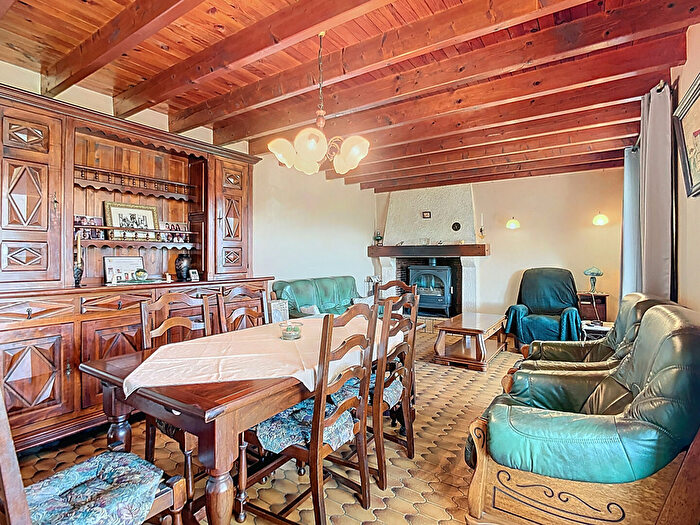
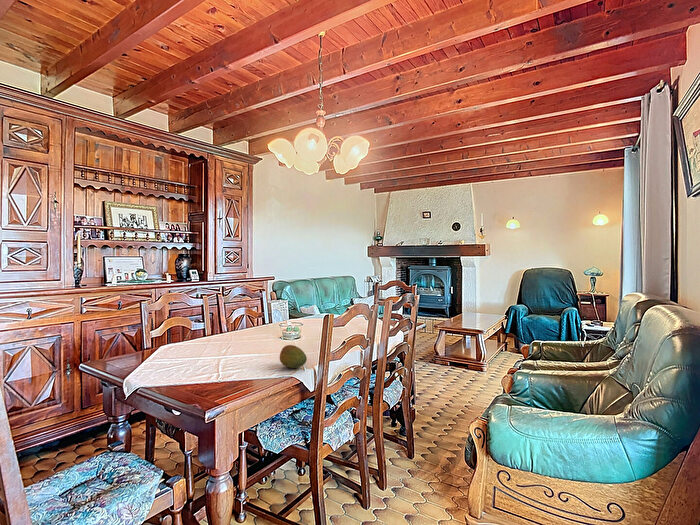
+ fruit (293, 356)
